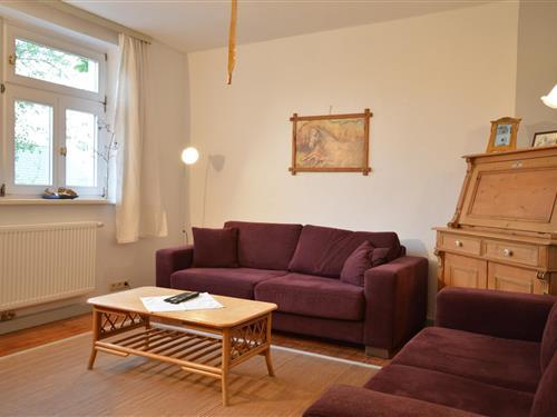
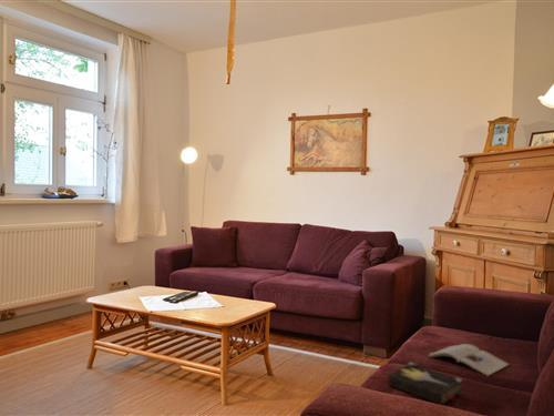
+ magazine (468, 356)
+ hardback book (424, 382)
